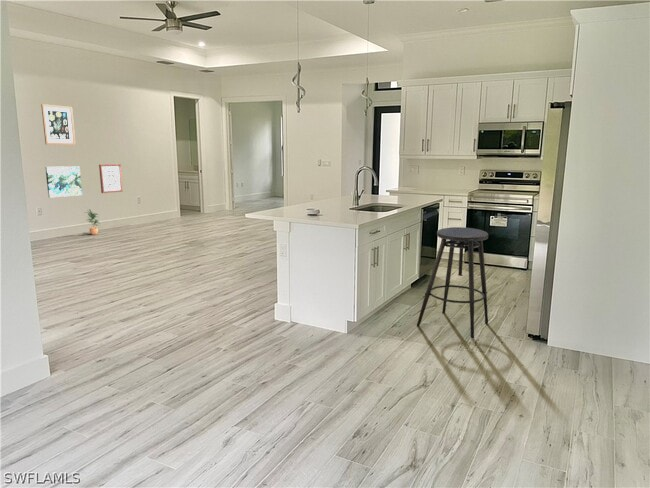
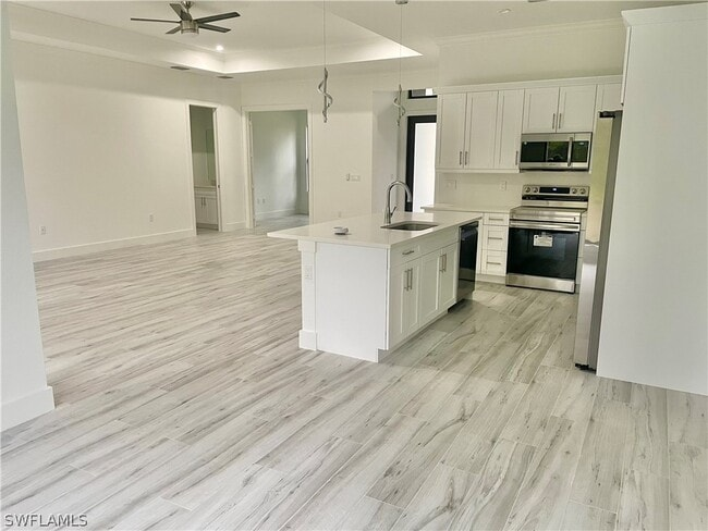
- wall art (59, 125)
- stool (458, 274)
- wall art (111, 178)
- potted plant (93, 221)
- wall art (64, 181)
